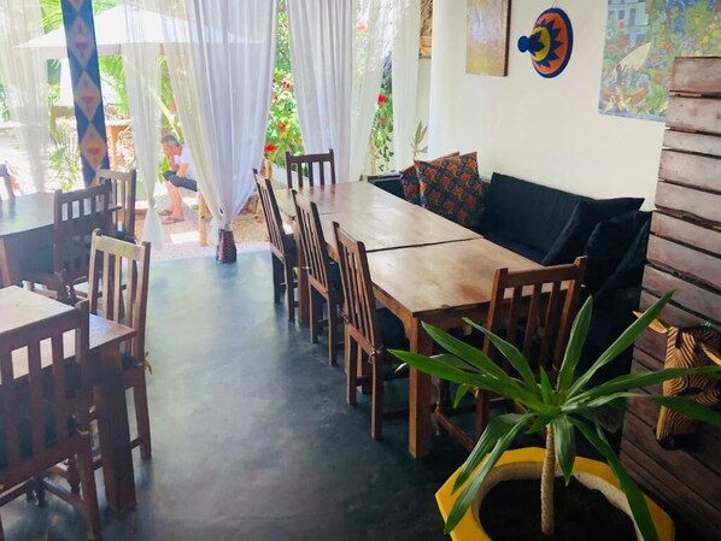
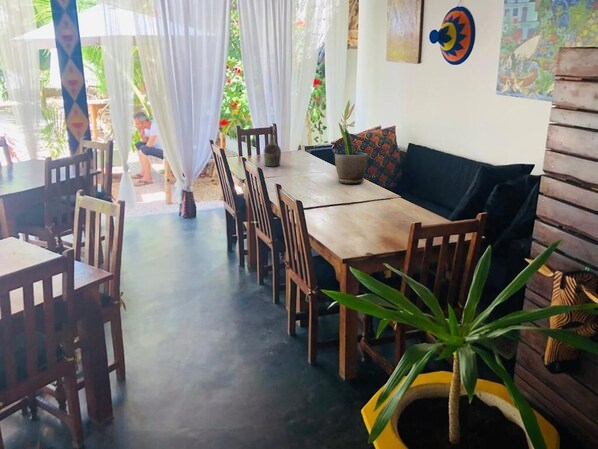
+ potted plant (351, 152)
+ cognac bottle (272, 145)
